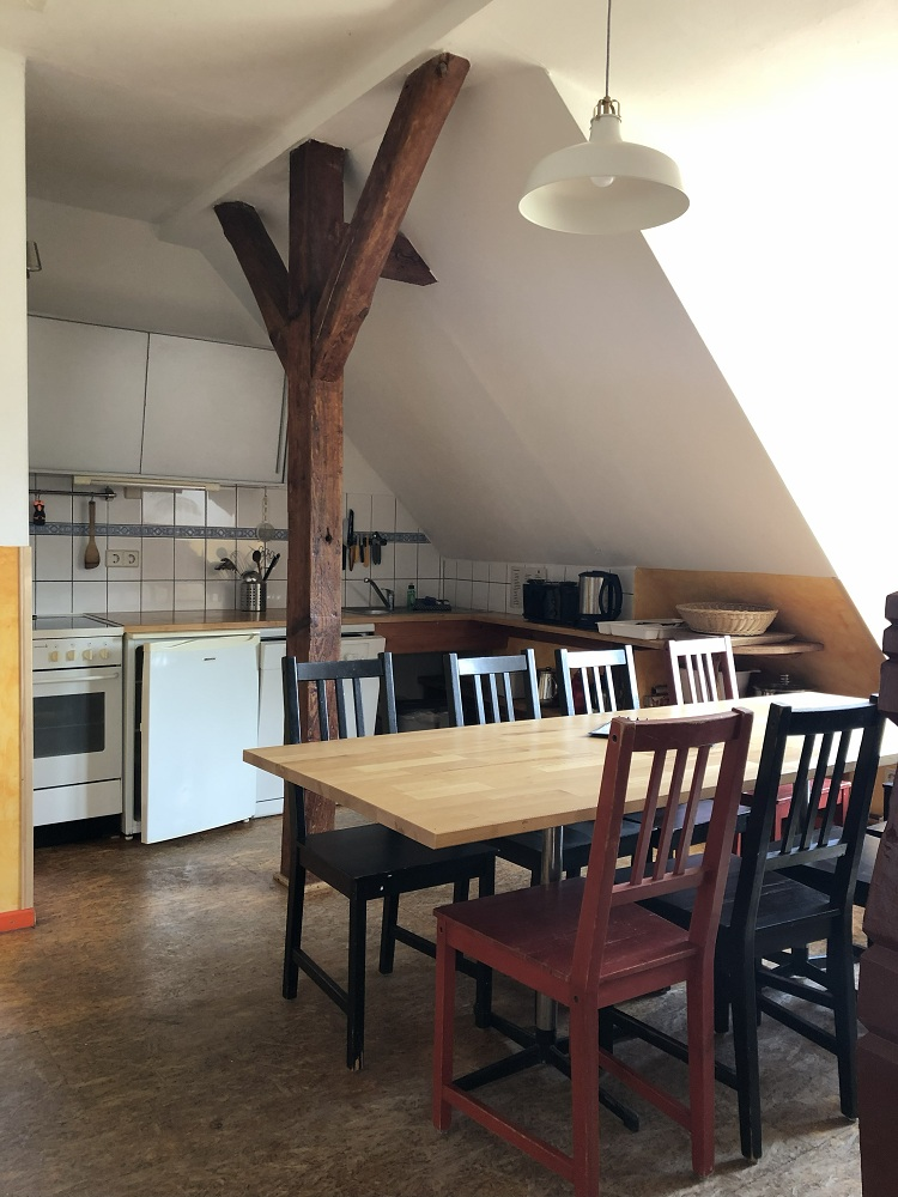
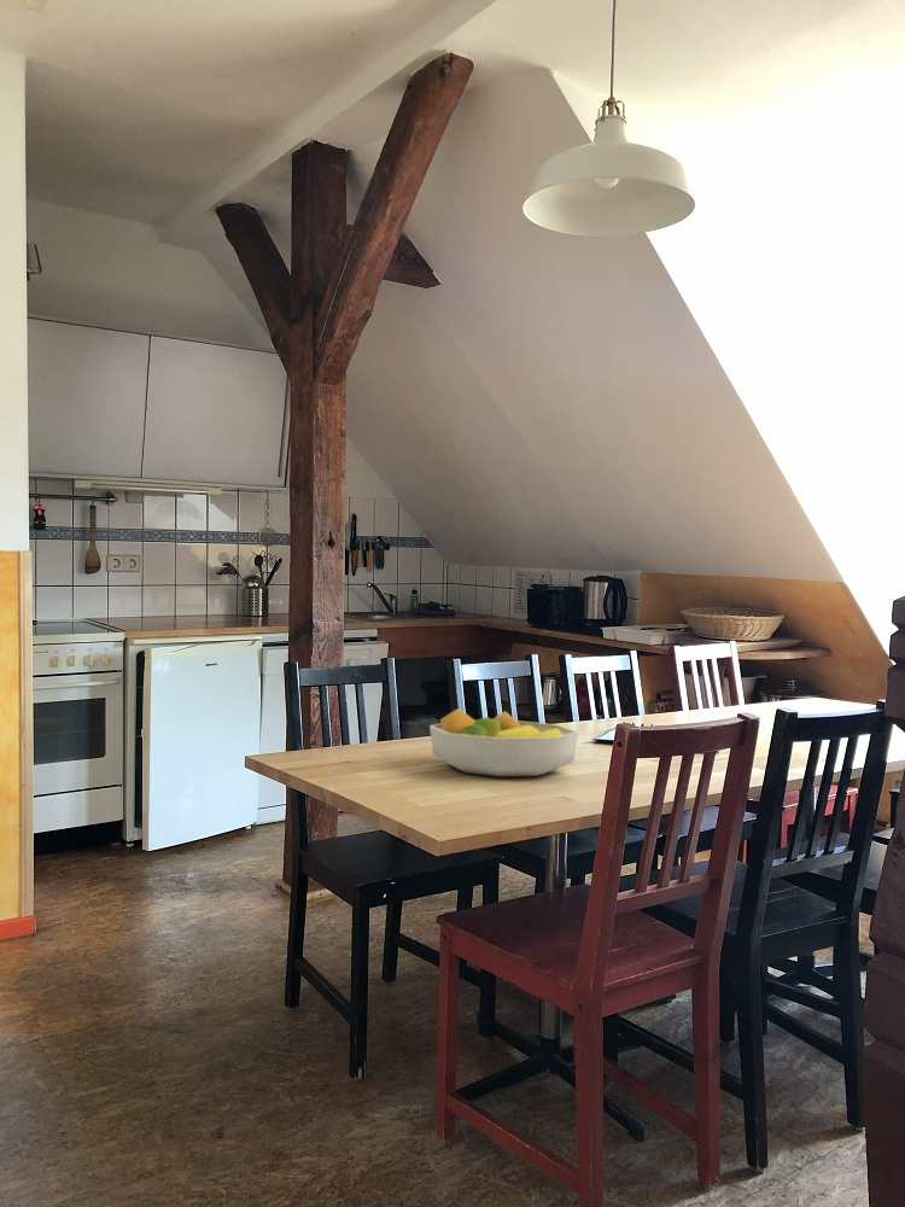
+ fruit bowl (503, 739)
